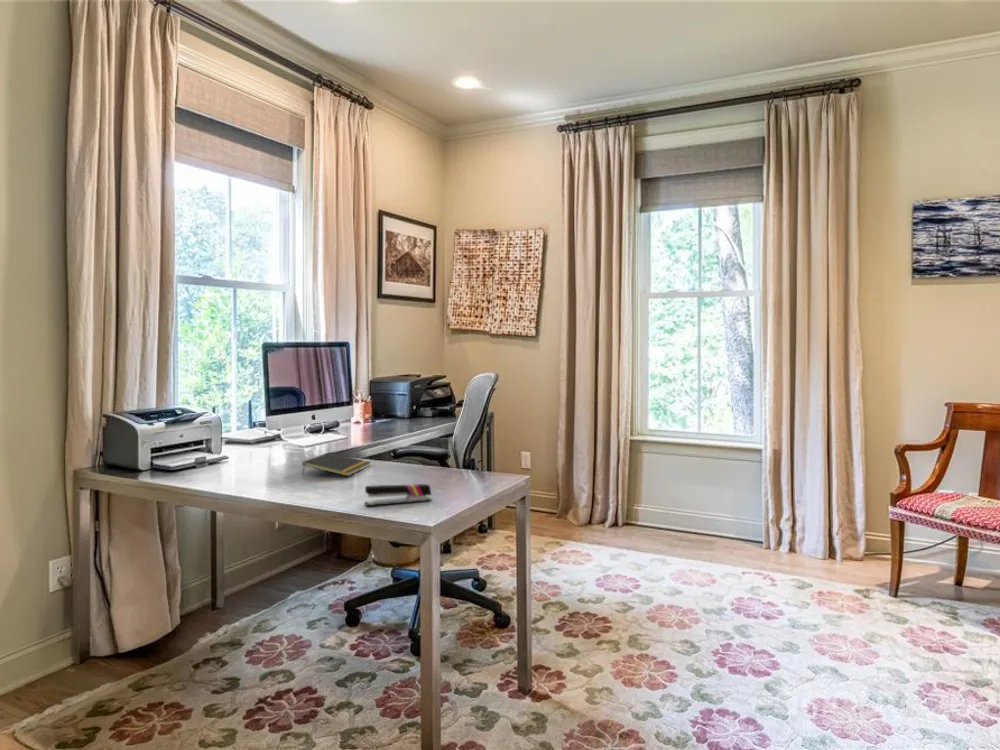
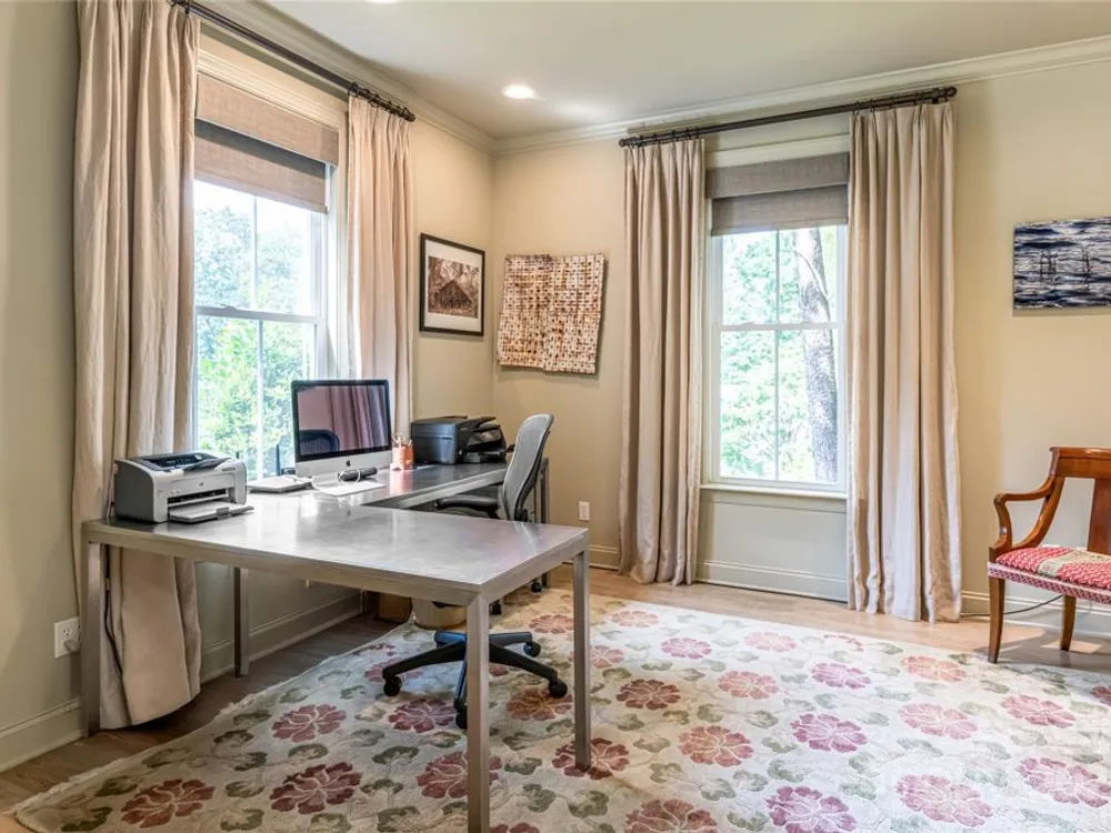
- stapler (398, 493)
- notepad (338, 463)
